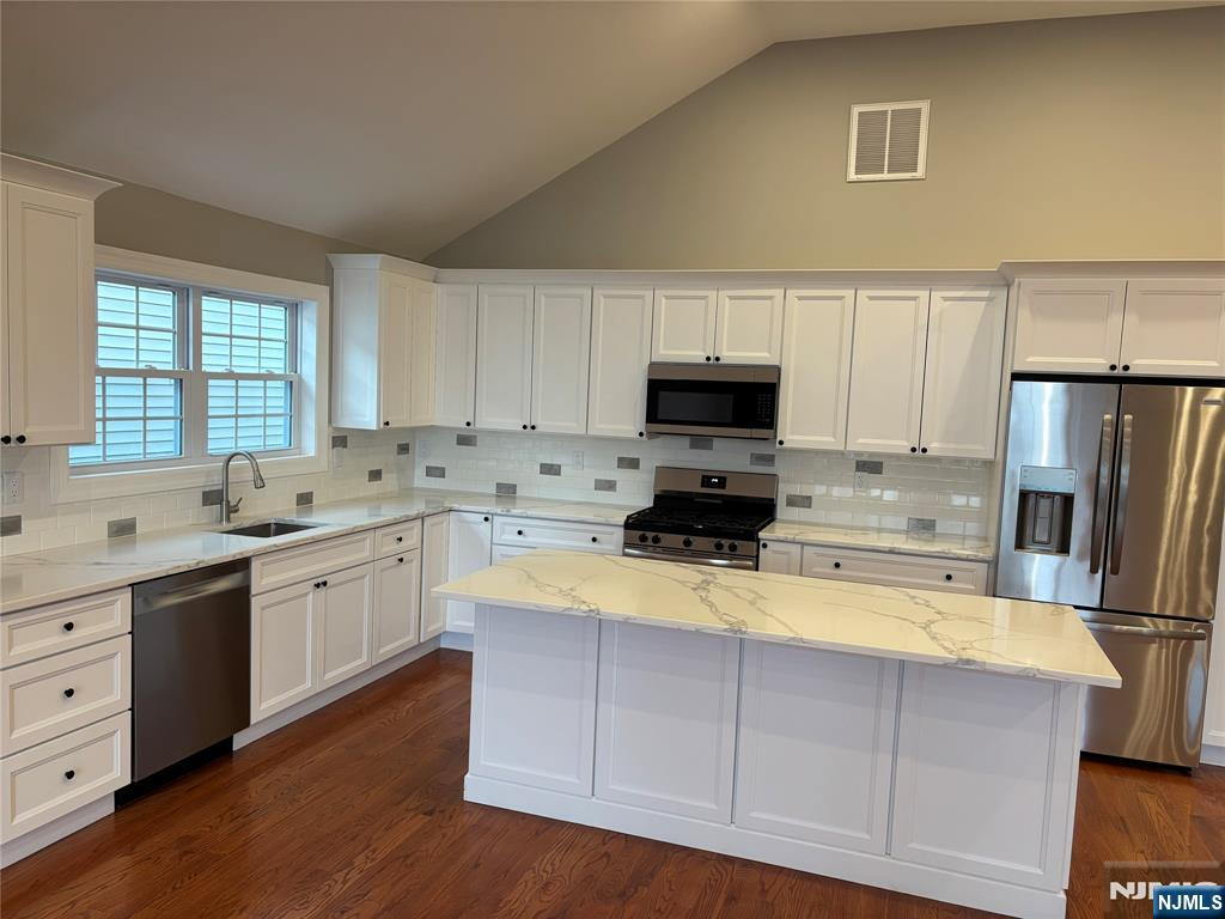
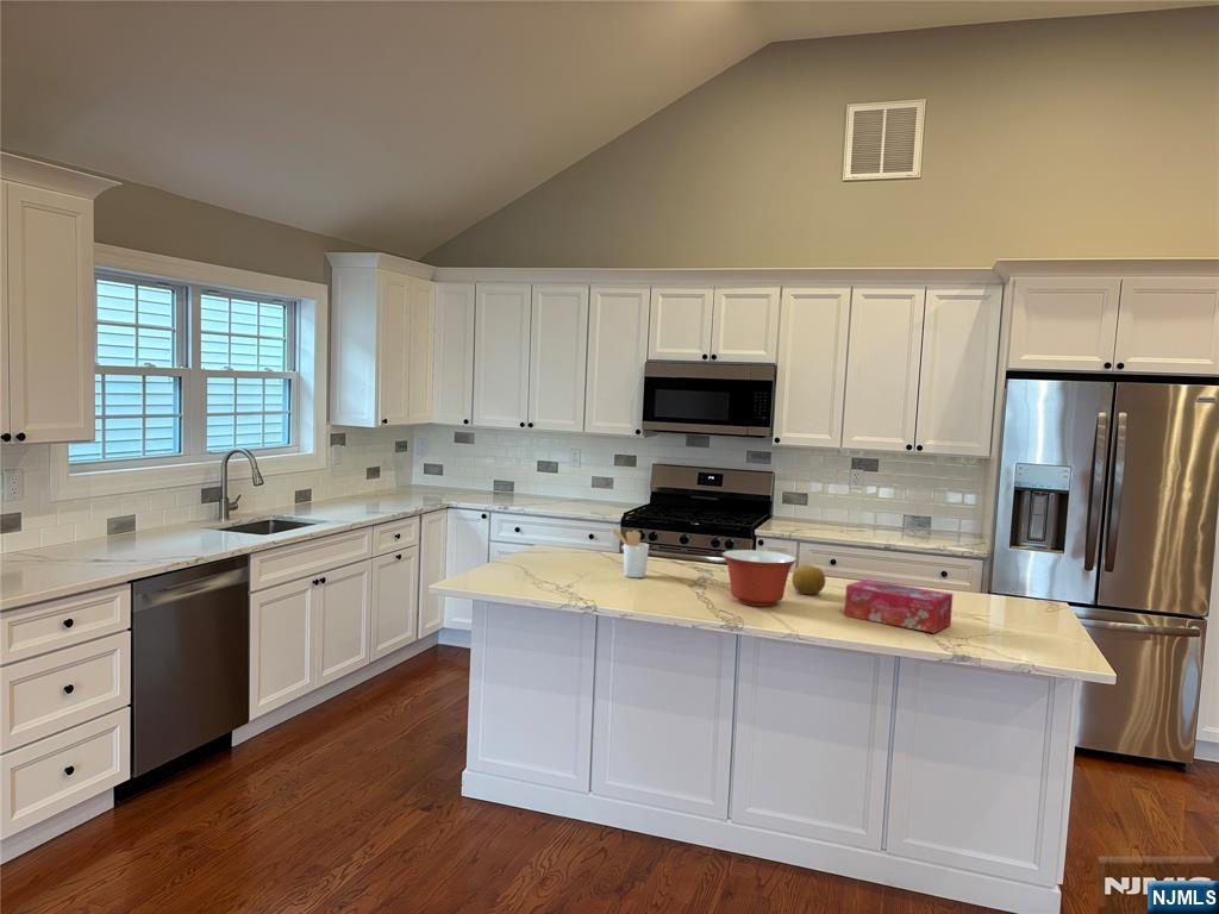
+ fruit (808, 580)
+ tissue box (898, 605)
+ utensil holder (629, 551)
+ mixing bowl (757, 578)
